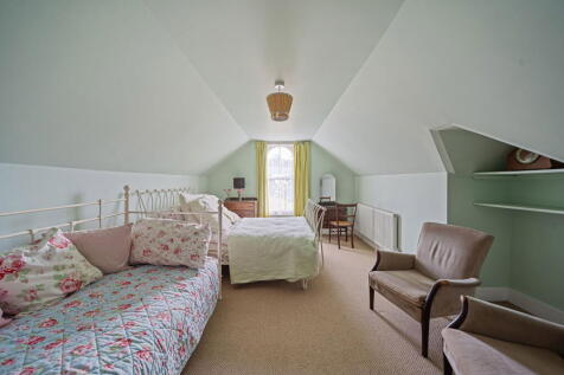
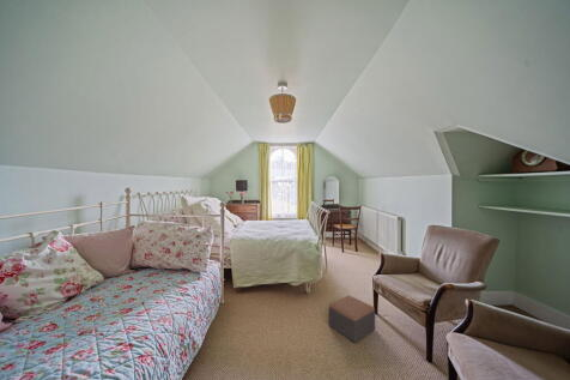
+ footstool (351, 315)
